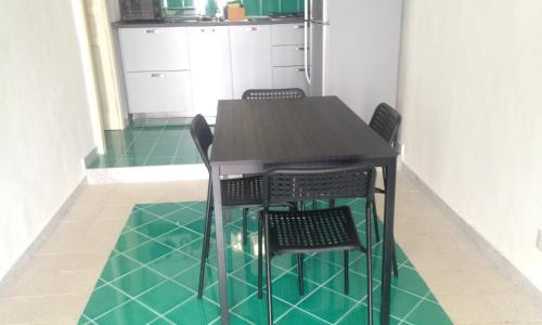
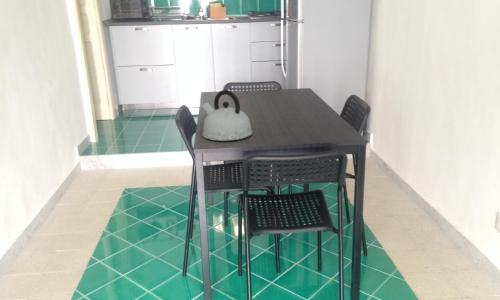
+ kettle (224, 111)
